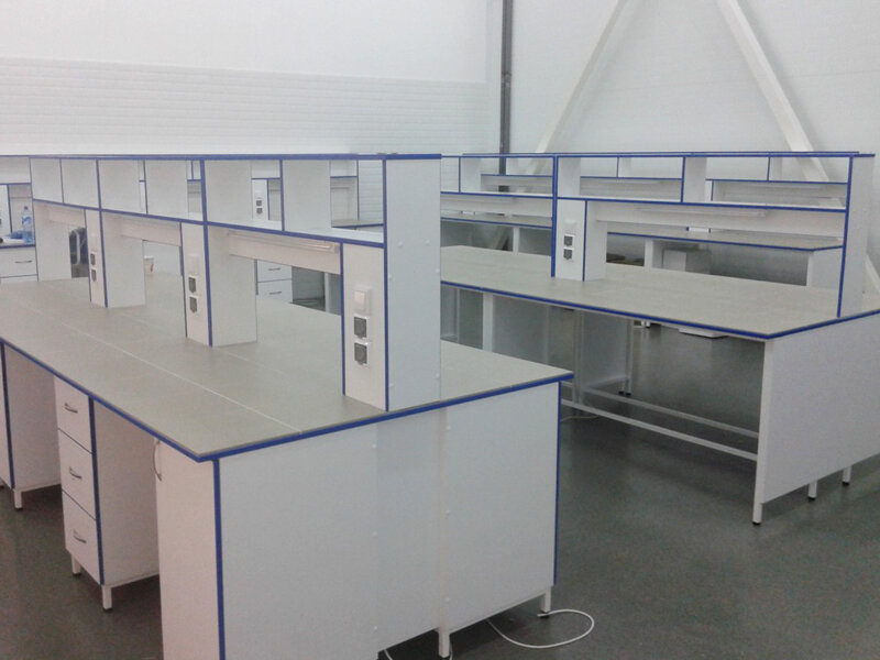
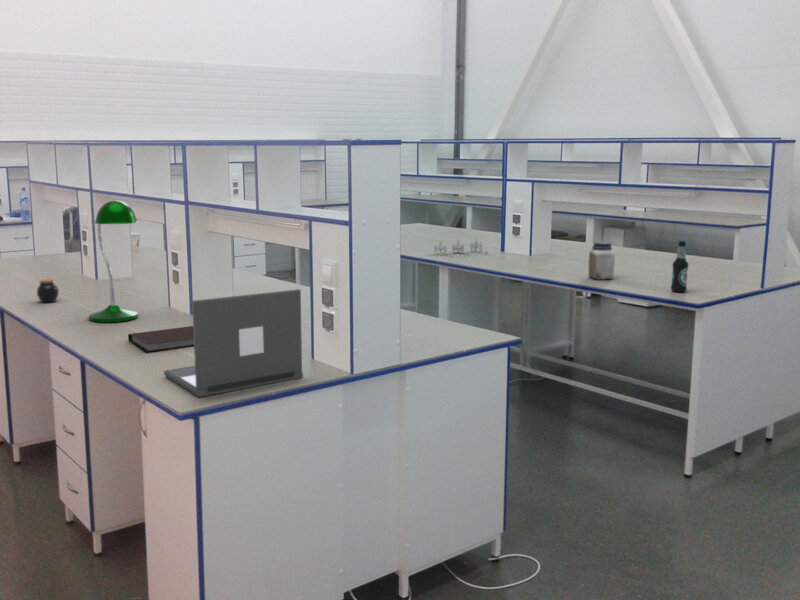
+ jar (601, 260)
+ laboratory equipment (463, 246)
+ laptop (231, 333)
+ jar (47, 290)
+ notebook (170, 338)
+ desk lamp (108, 262)
+ bottle (680, 266)
